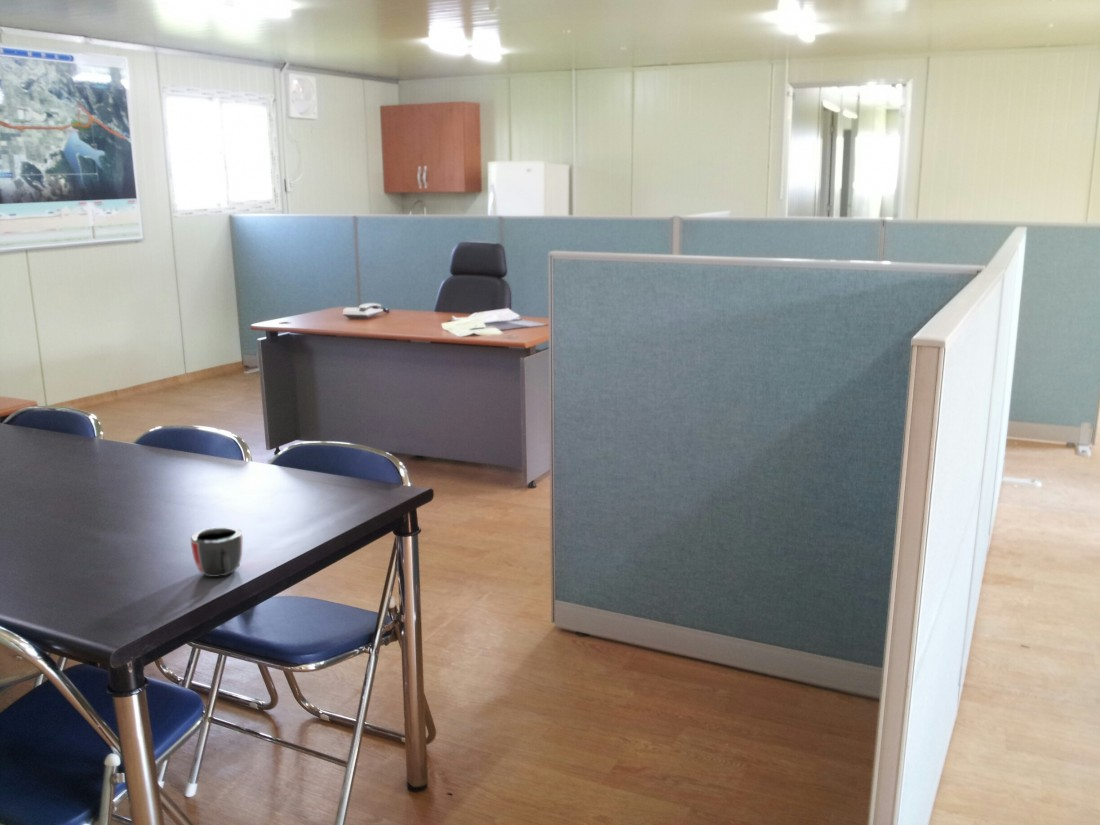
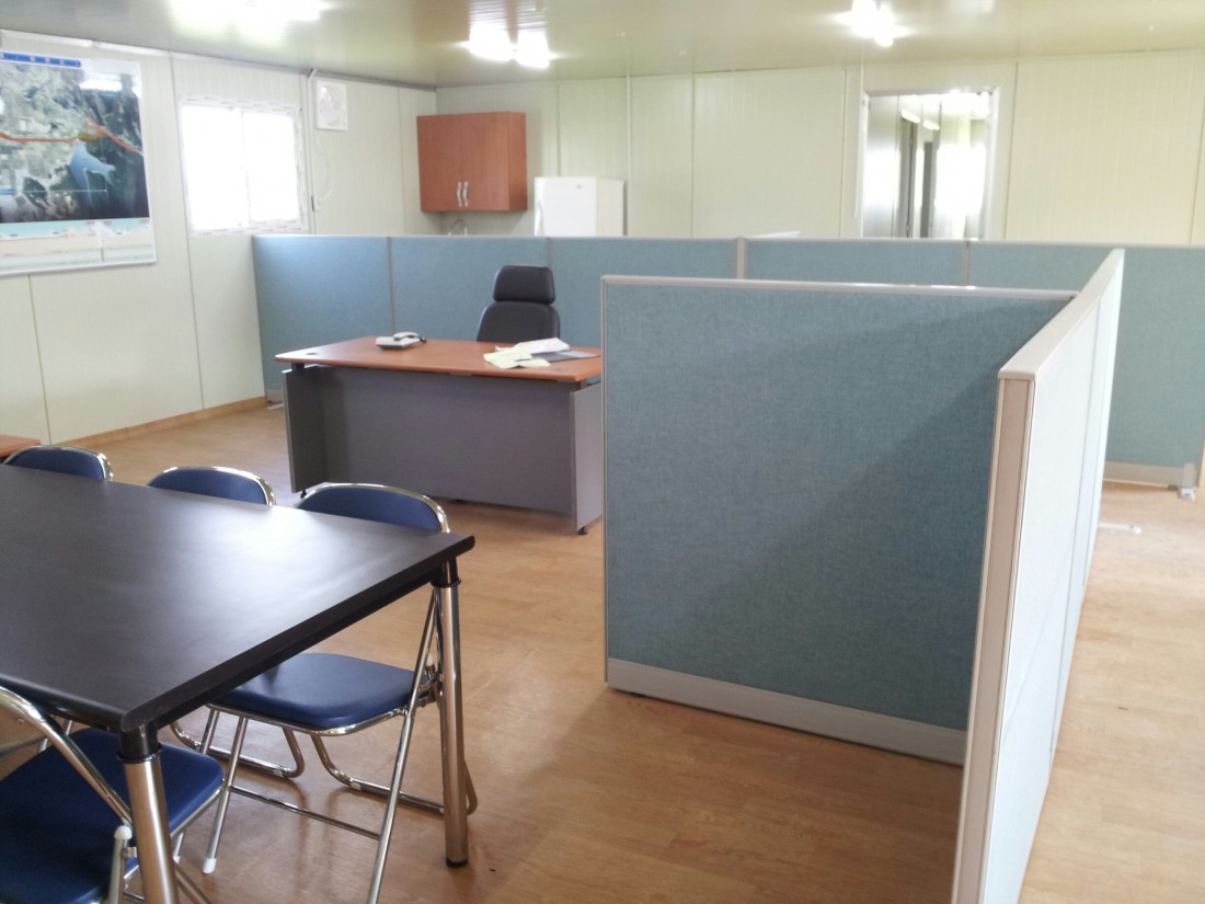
- mug (219, 555)
